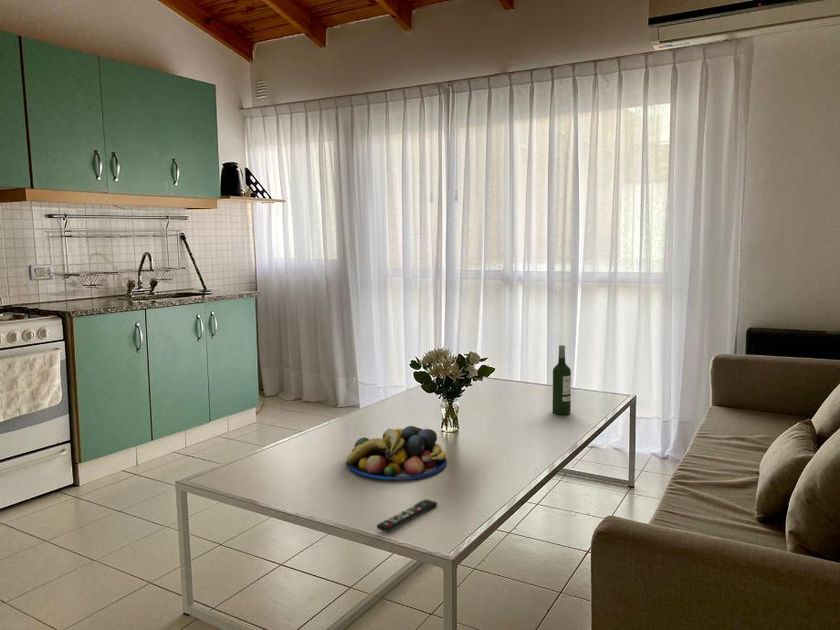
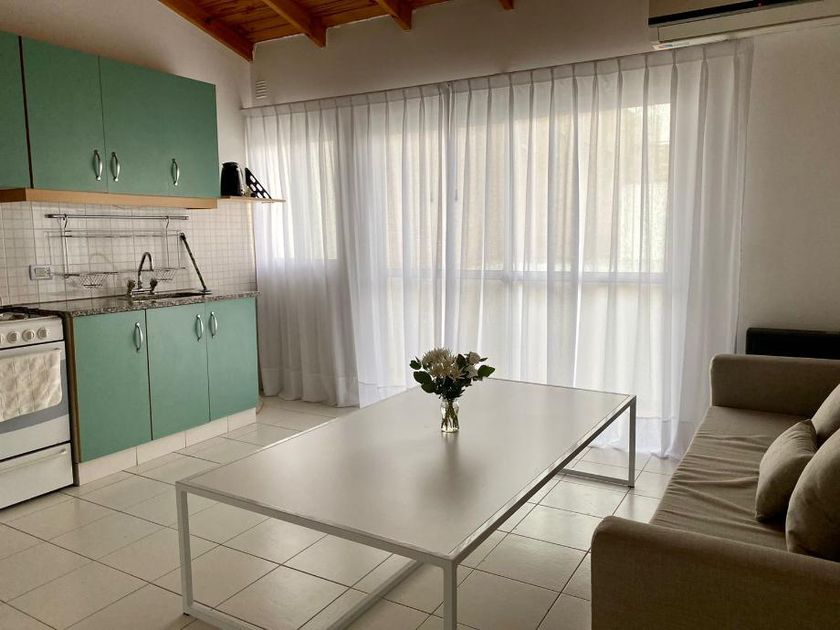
- remote control (408, 514)
- wine bottle (561, 379)
- fruit bowl (397, 446)
